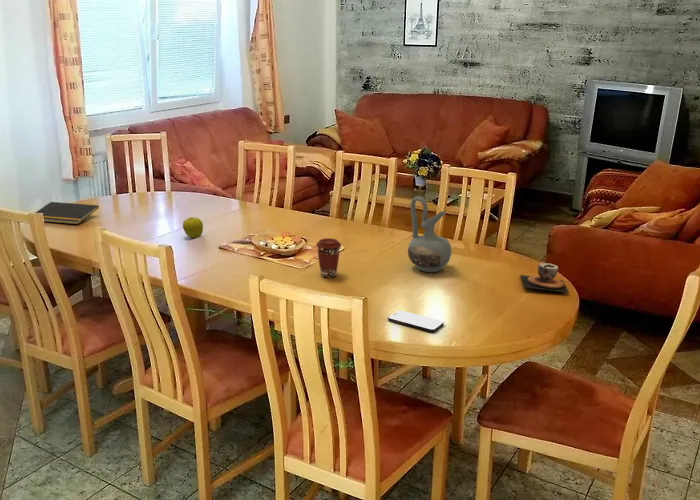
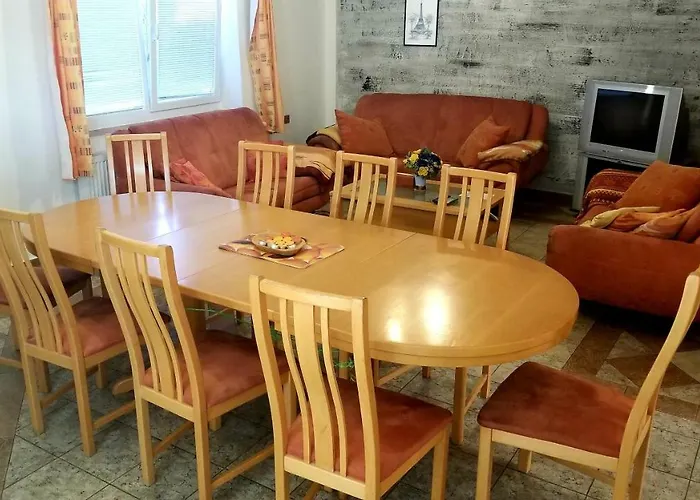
- notepad (63, 212)
- teacup (544, 275)
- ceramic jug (430, 233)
- coffee cup (328, 258)
- fruit (192, 227)
- smartphone (415, 320)
